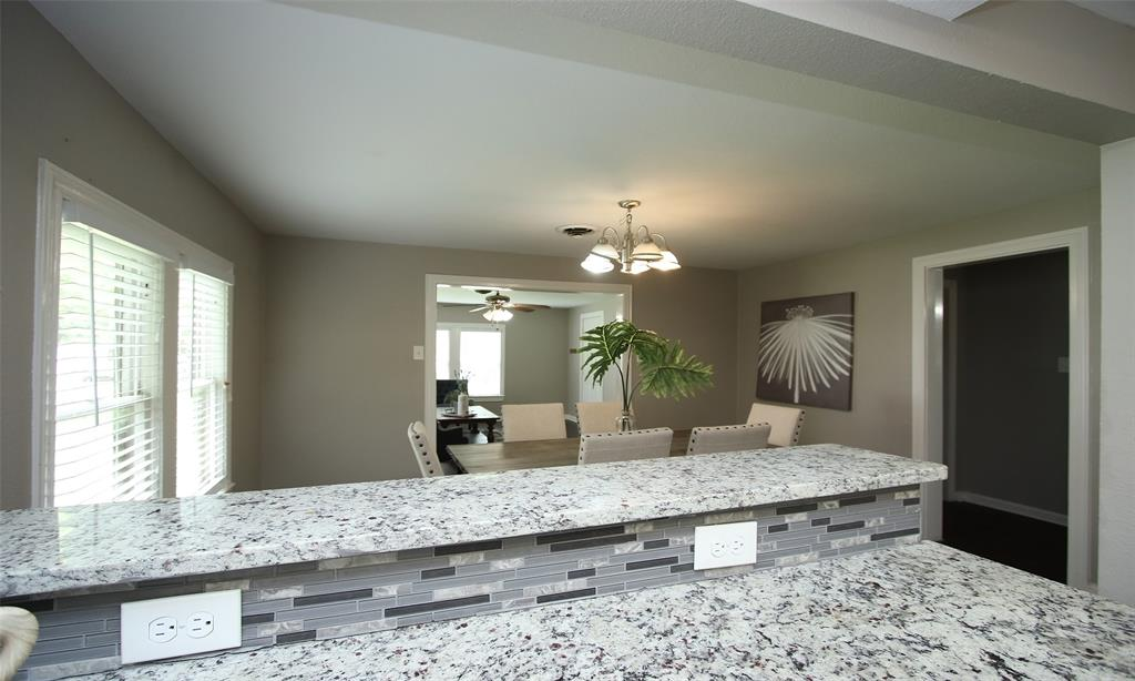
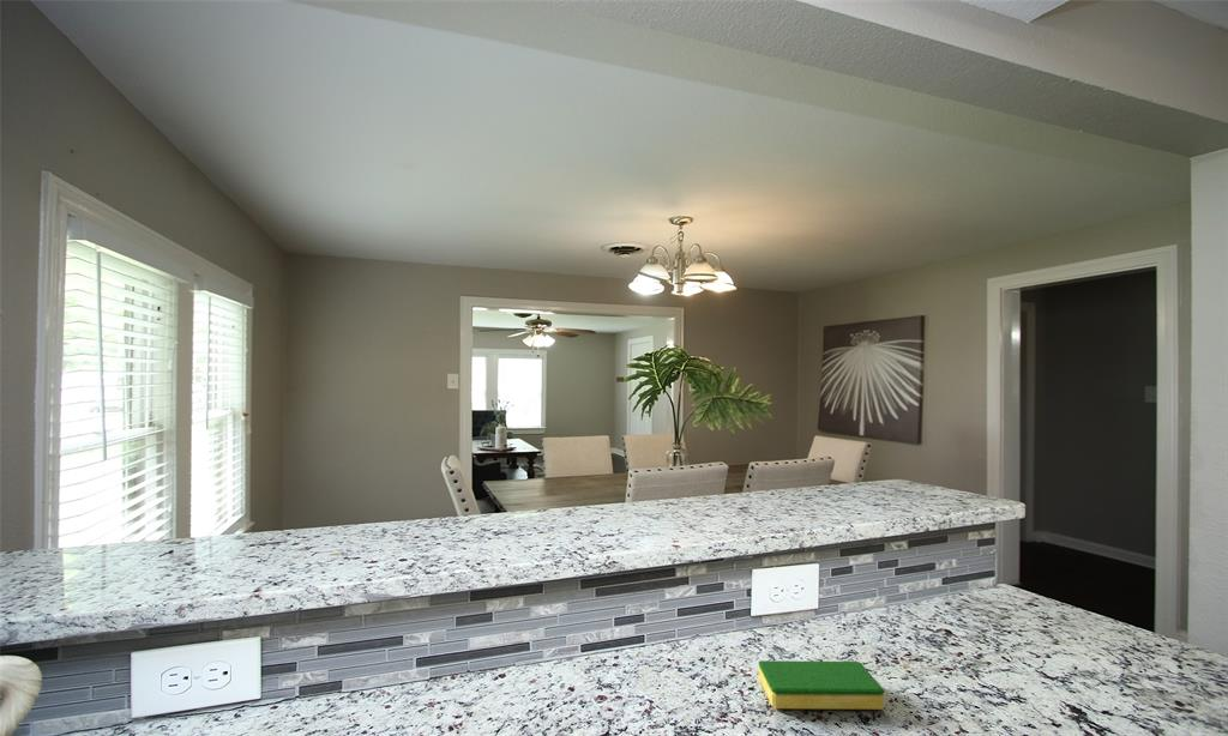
+ dish sponge (818, 683)
